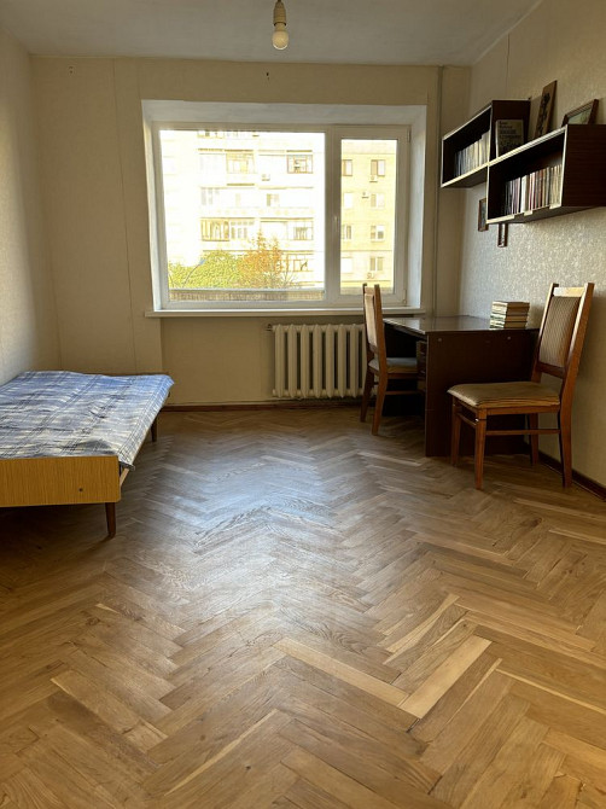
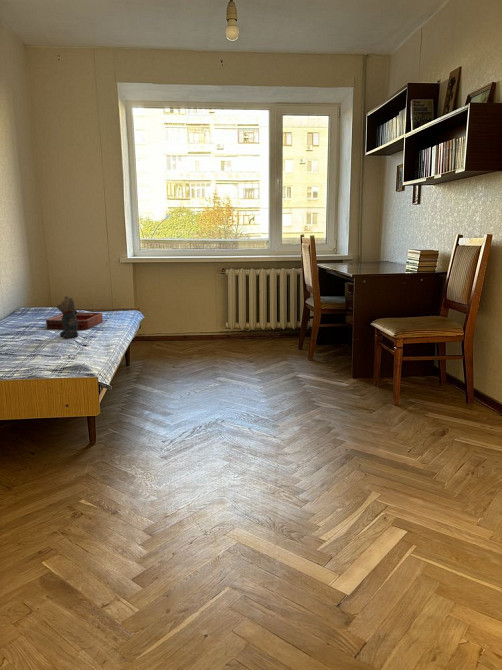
+ teddy bear (68, 316)
+ decorative tray (77, 320)
